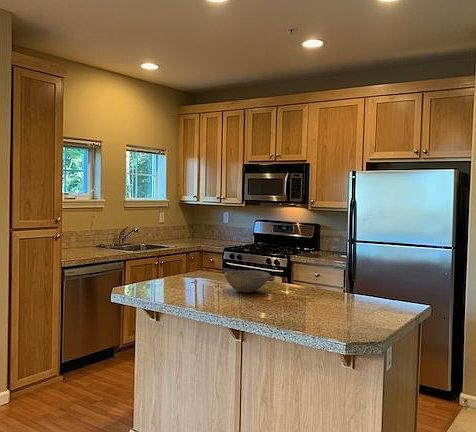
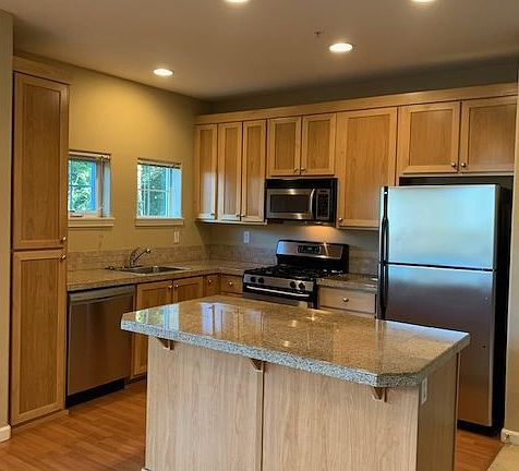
- bowl (246, 282)
